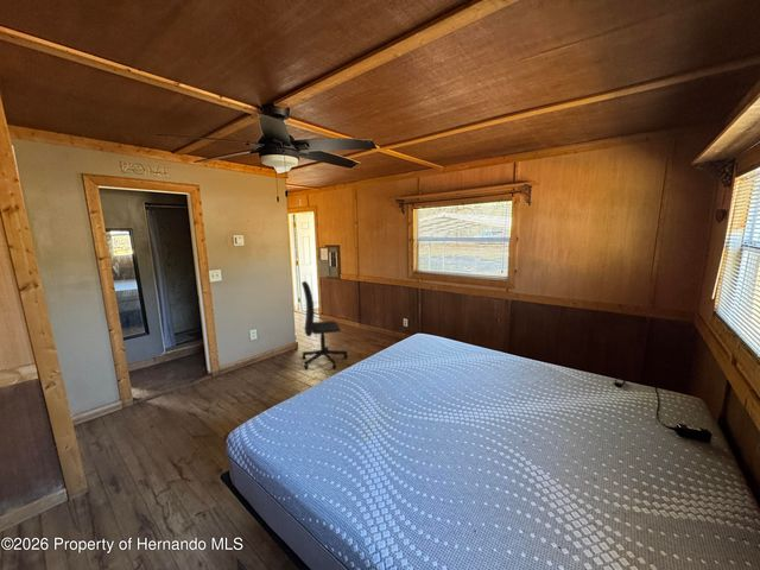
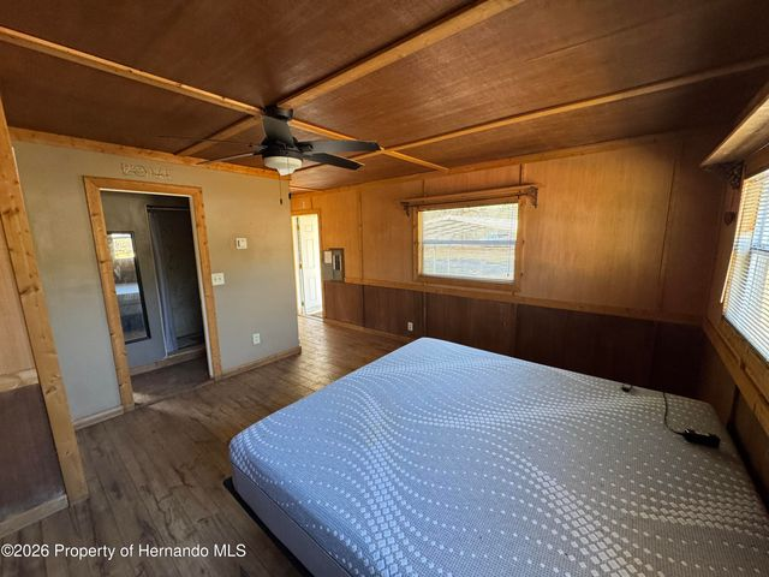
- office chair (323, 322)
